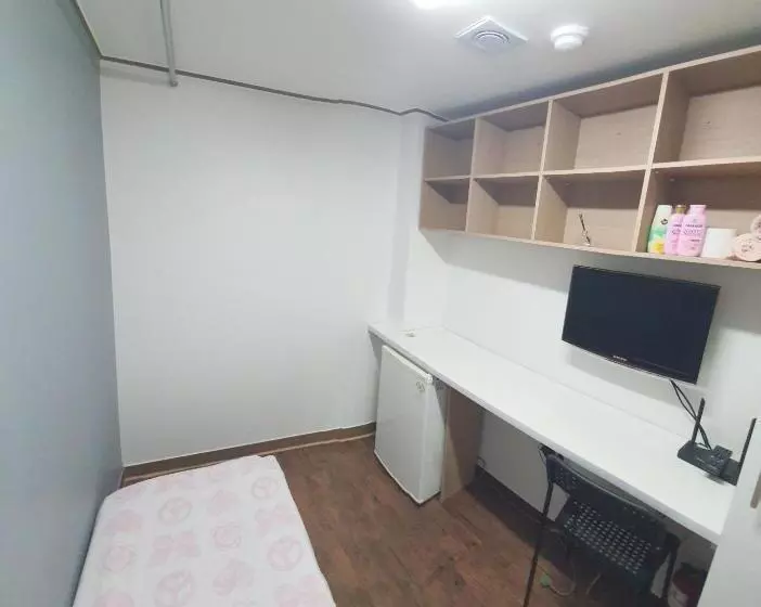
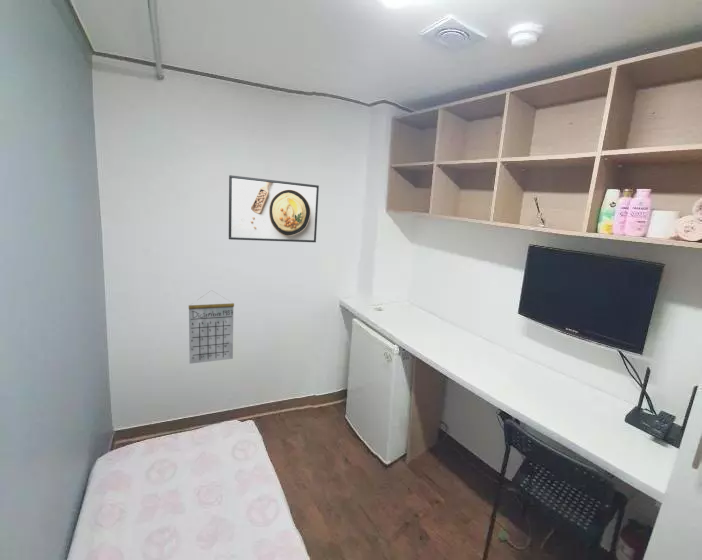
+ calendar (211, 326)
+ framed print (275, 211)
